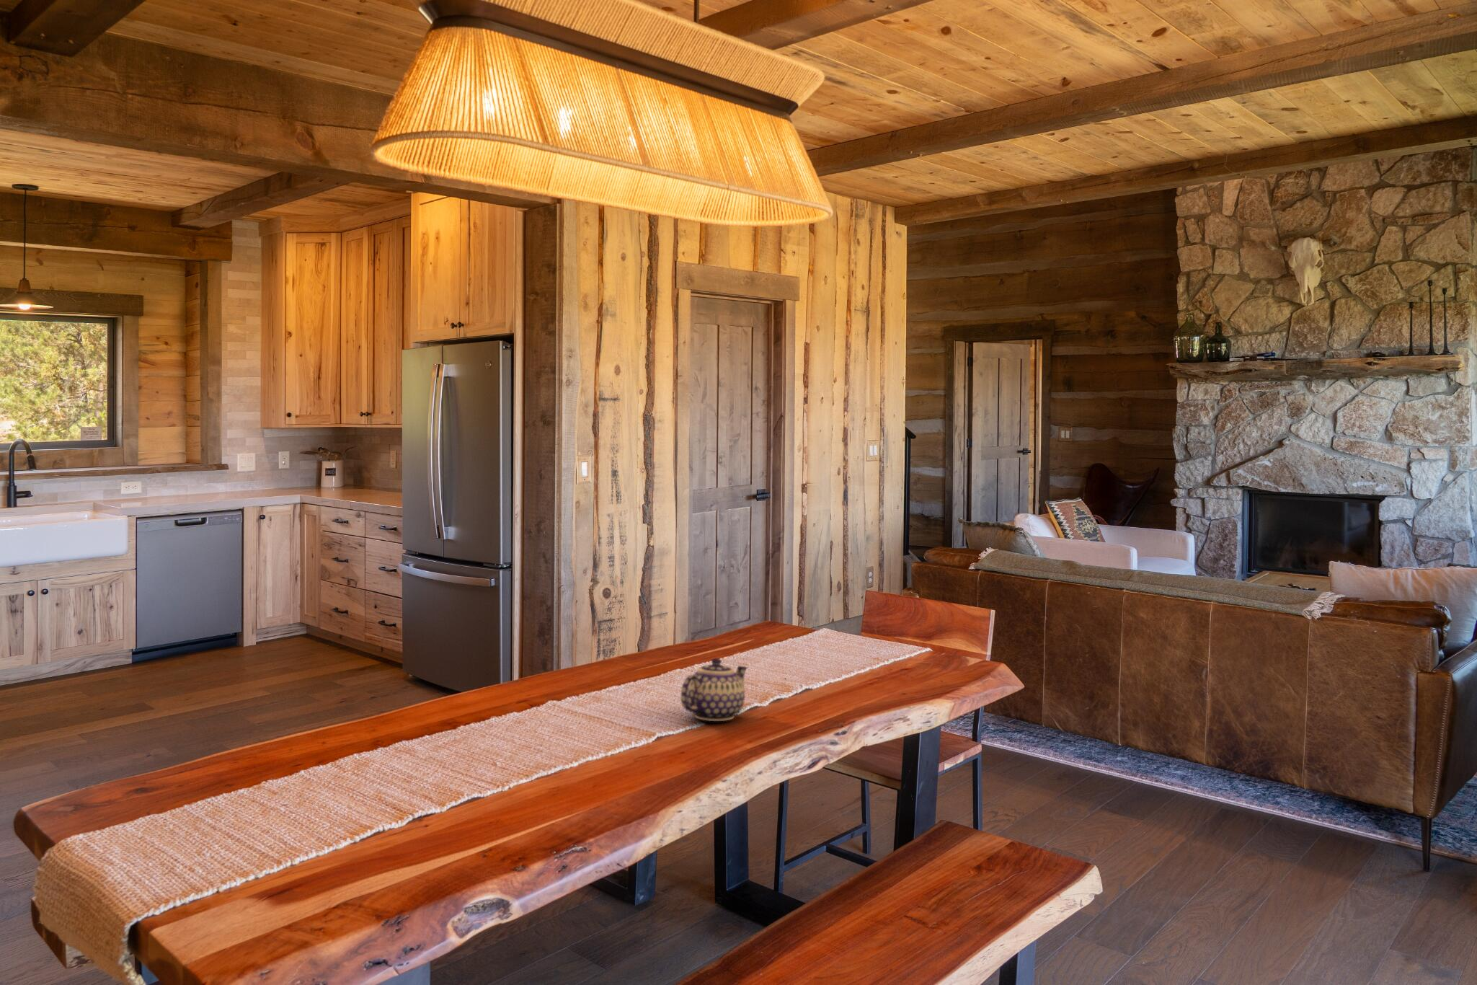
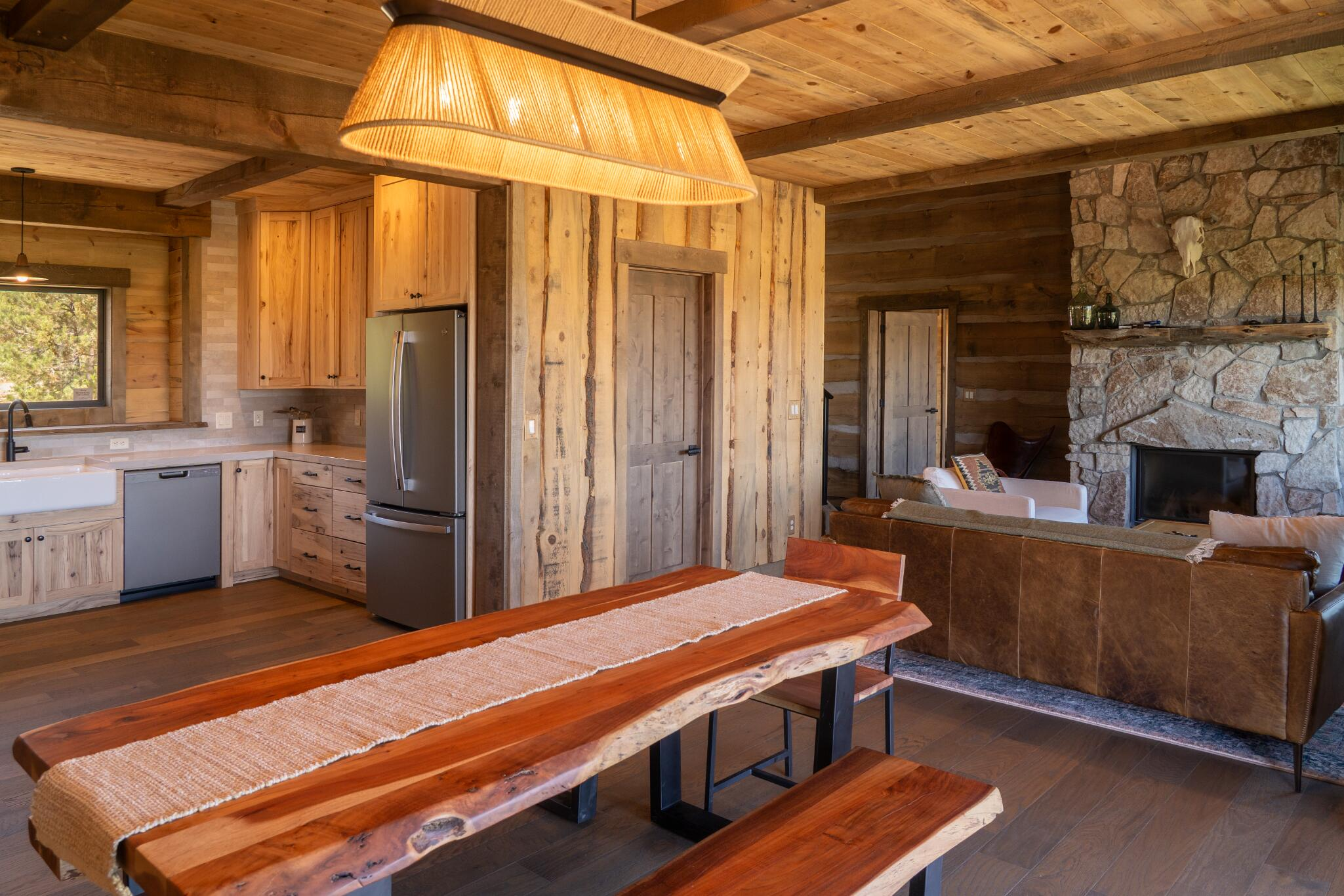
- teapot (715, 687)
